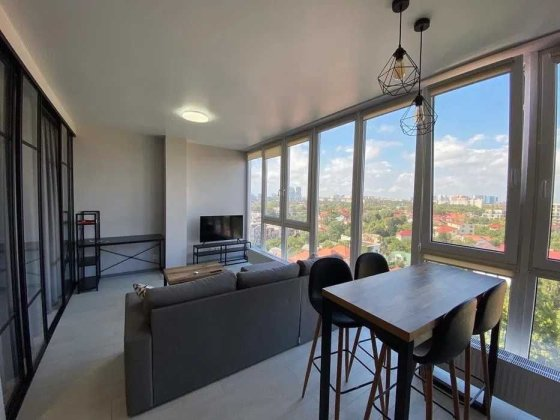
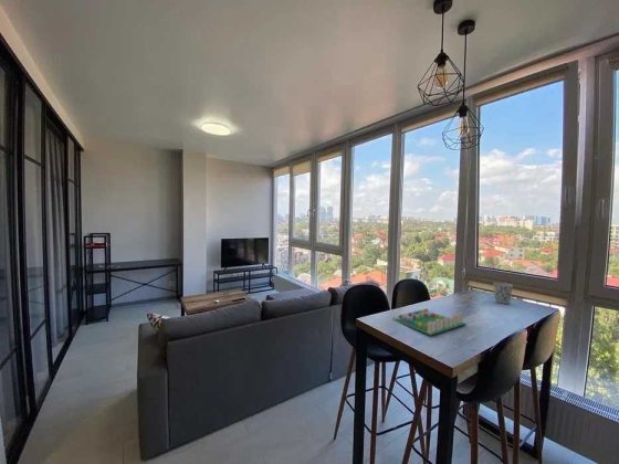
+ board game (428, 316)
+ cup (502, 293)
